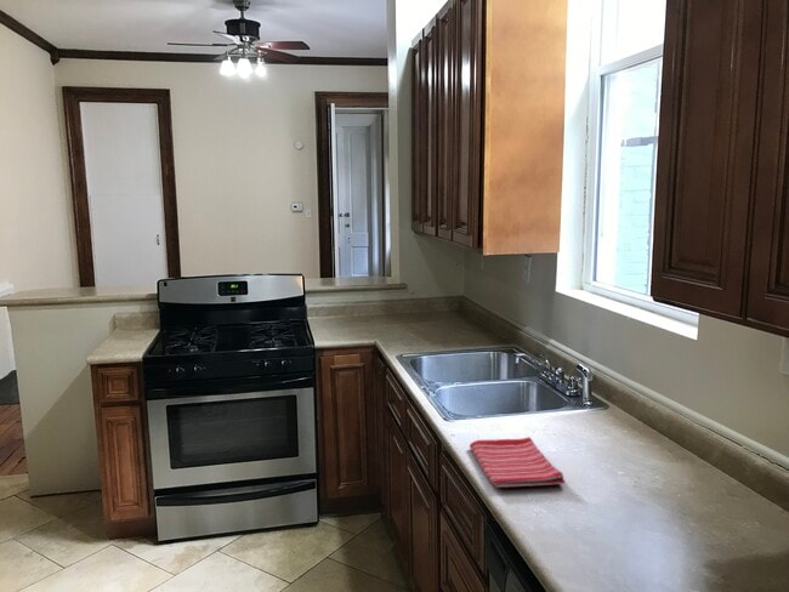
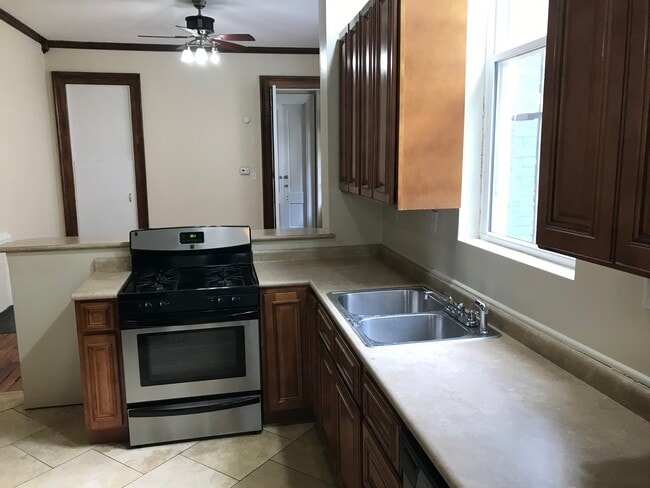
- dish towel (513, 460)
